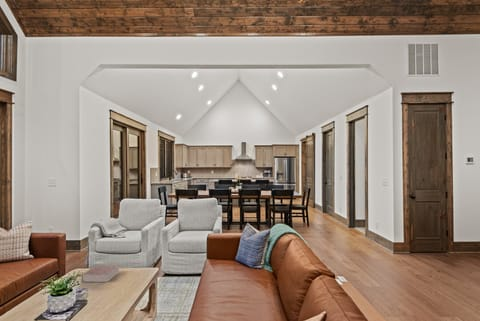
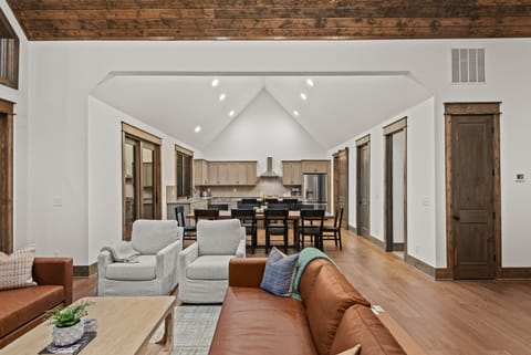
- book (101, 273)
